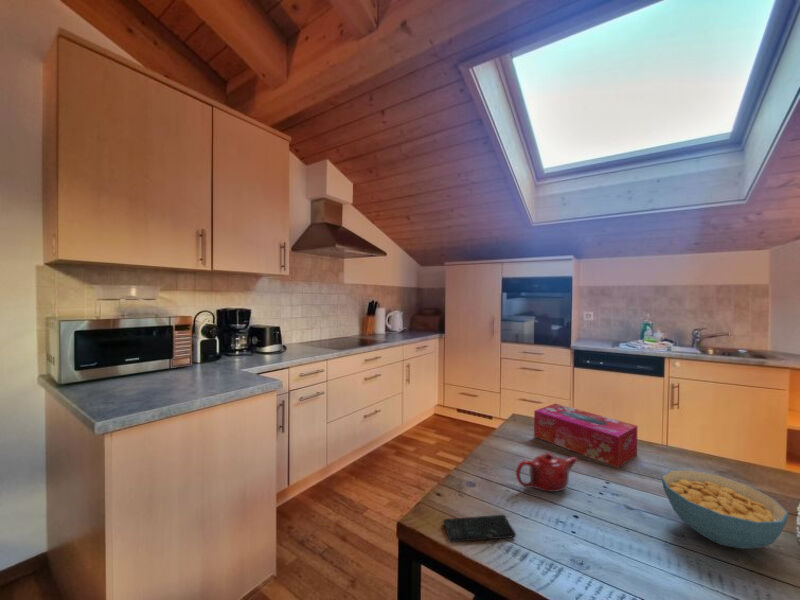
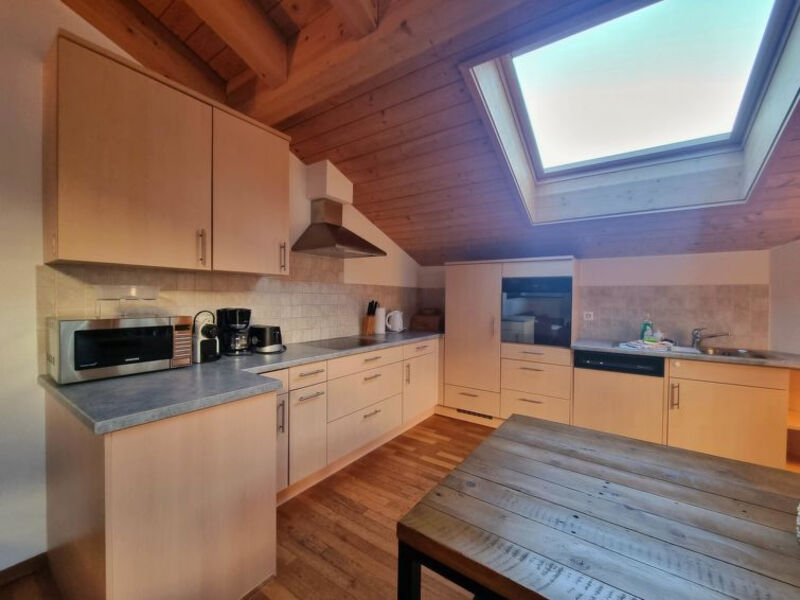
- tissue box (582, 431)
- cereal bowl (718, 514)
- teapot (547, 470)
- smartphone (478, 528)
